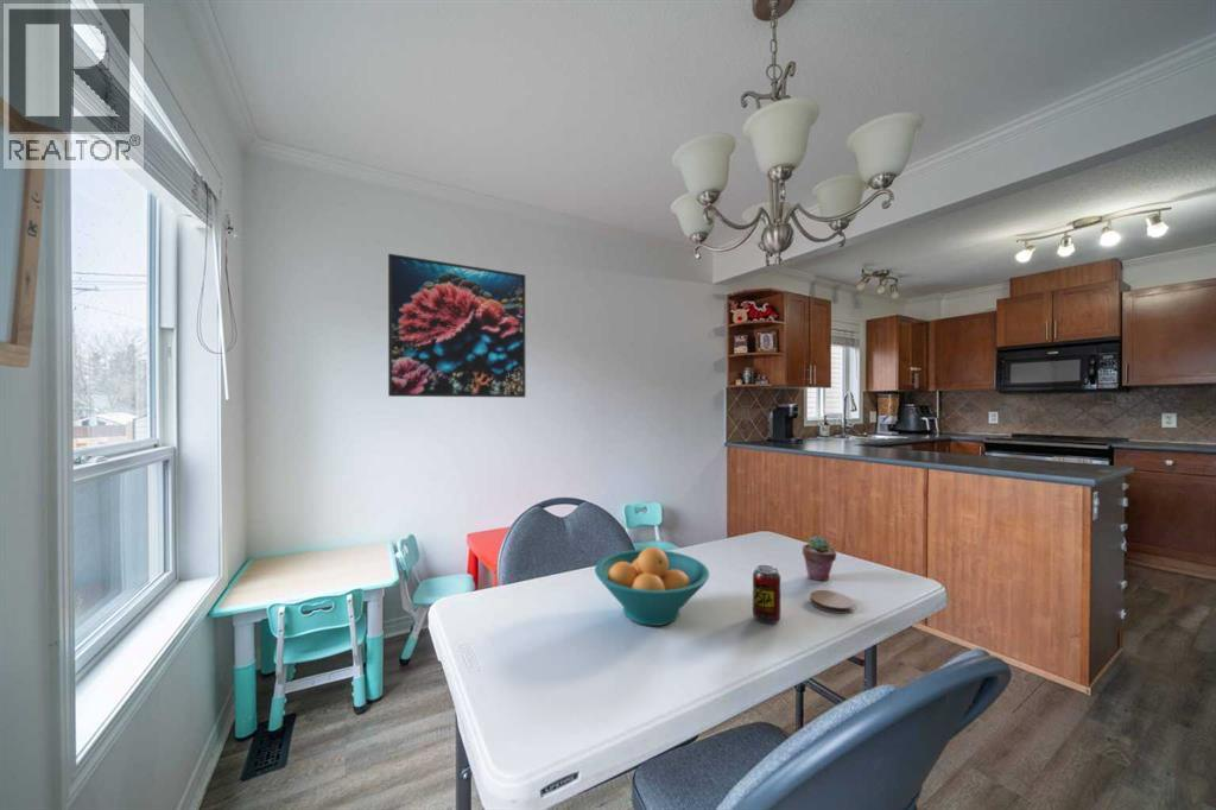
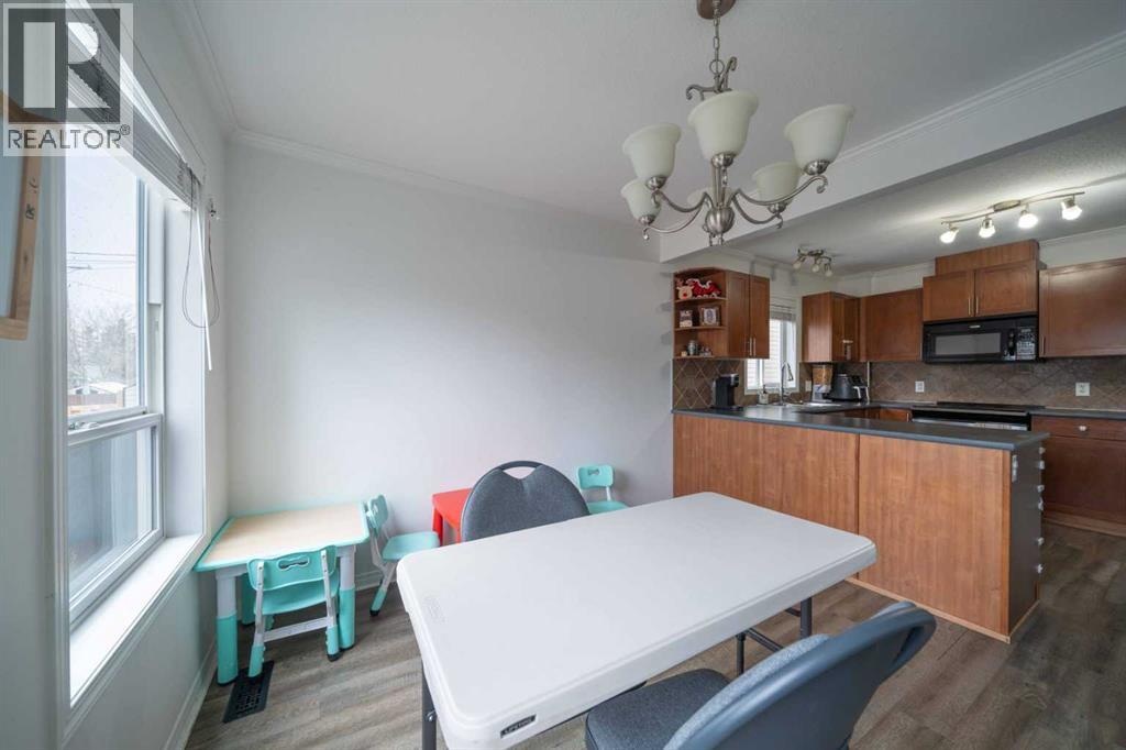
- fruit bowl (651, 580)
- coaster (831, 601)
- potted succulent (818, 556)
- beverage can (766, 593)
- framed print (462, 330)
